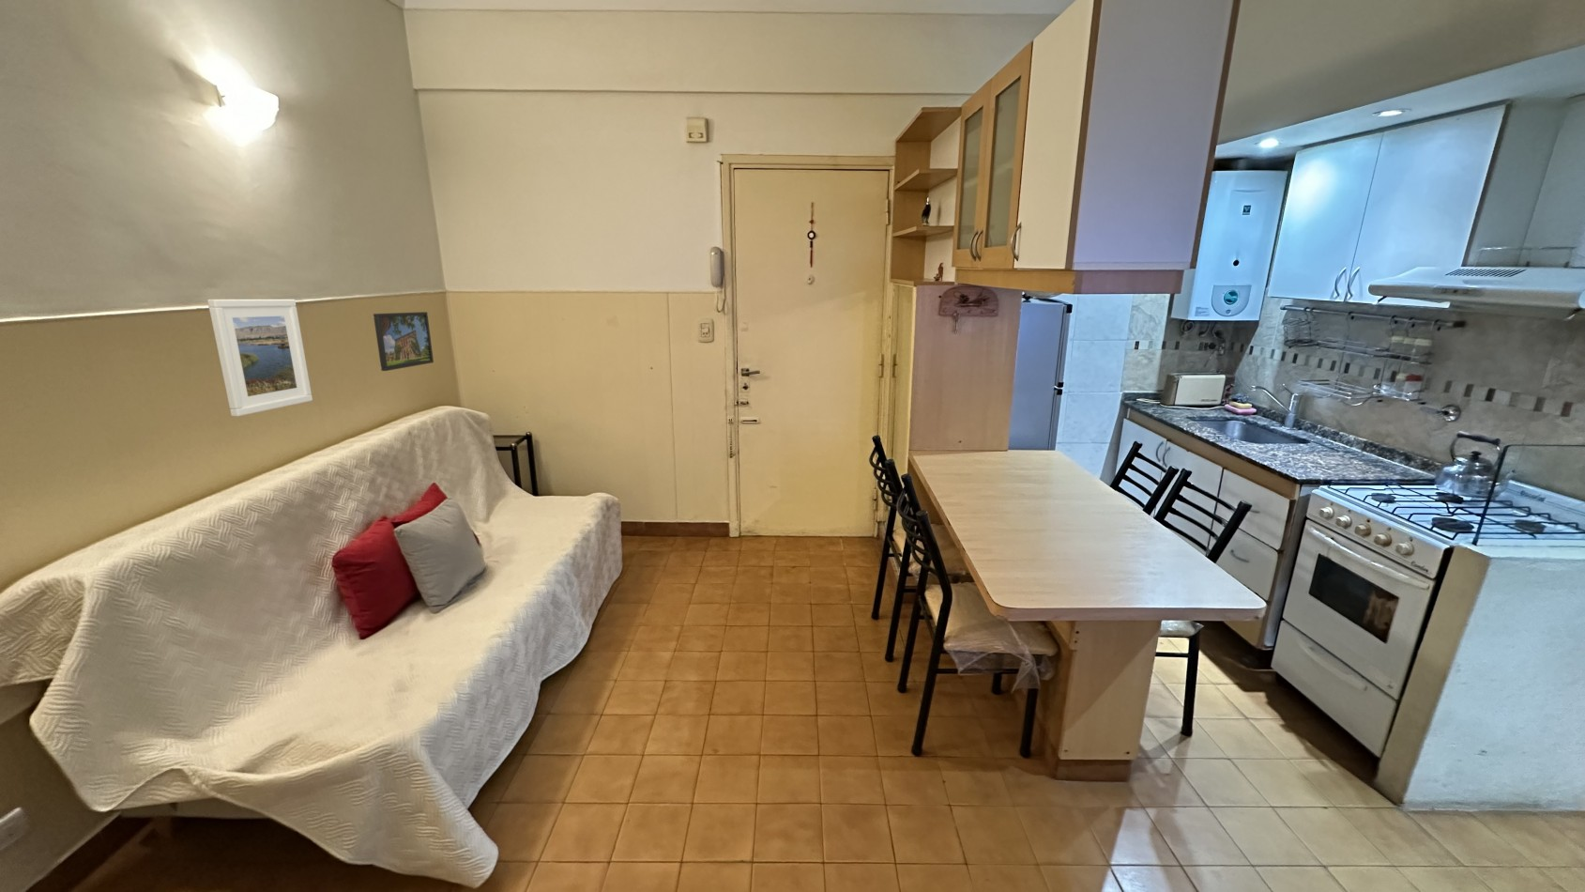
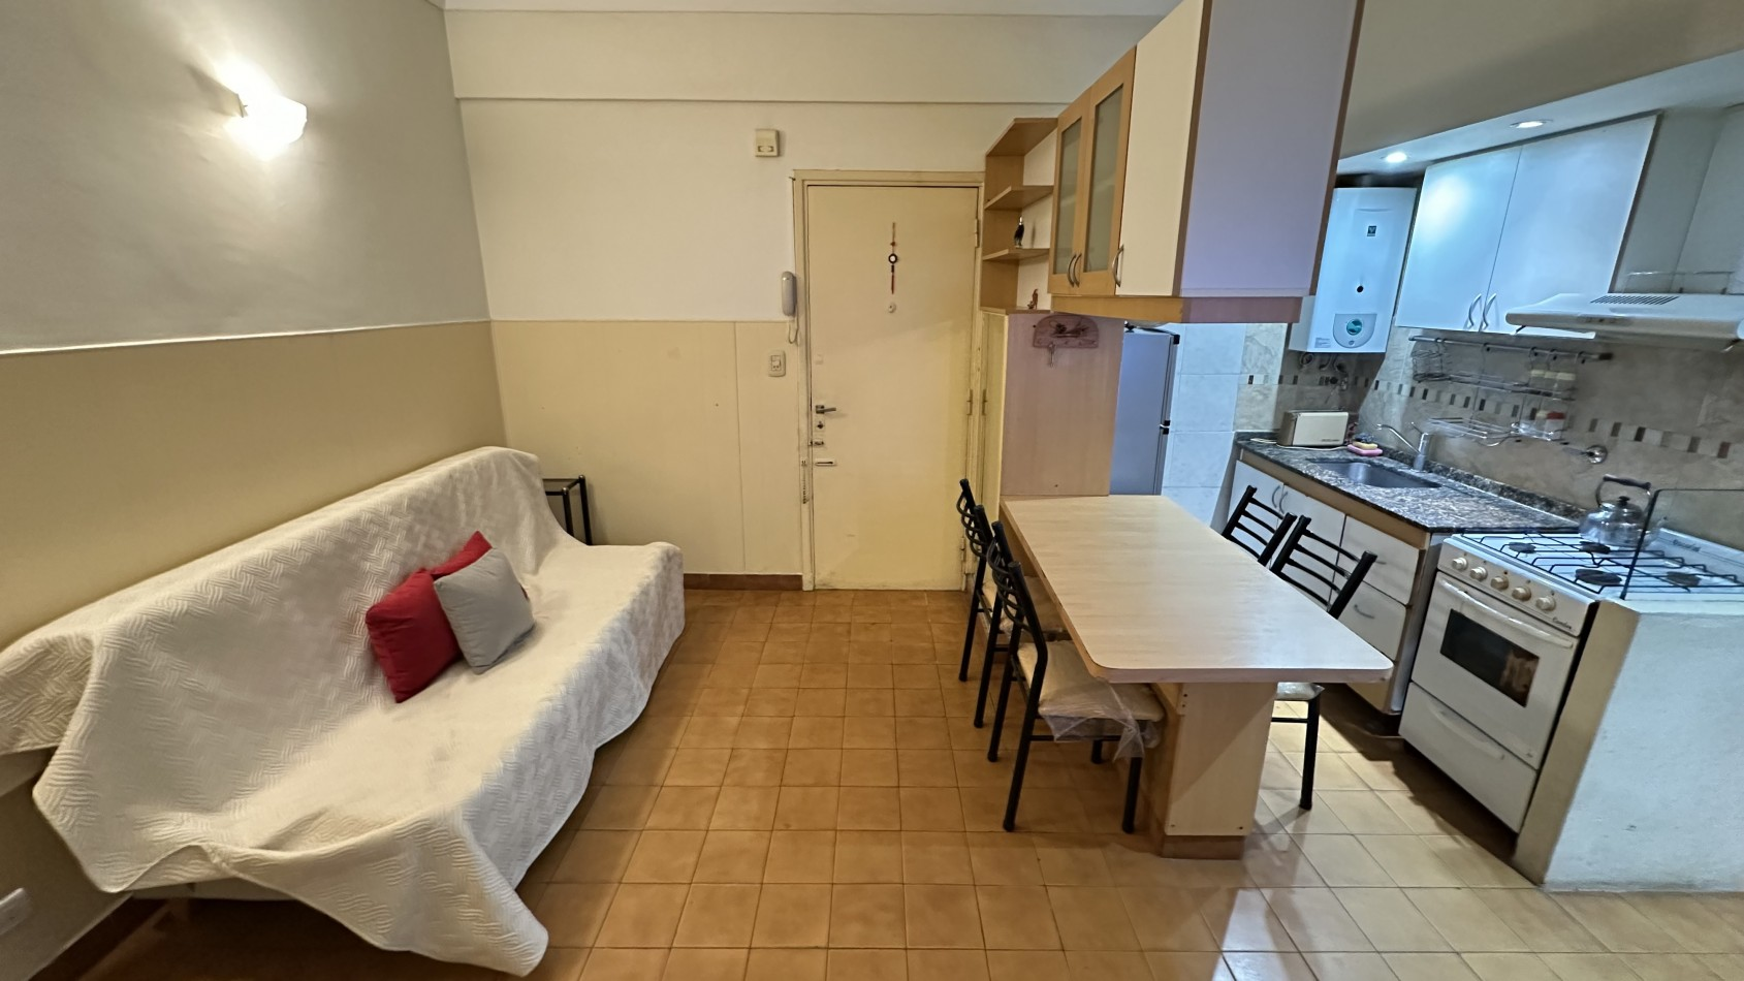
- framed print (265, 354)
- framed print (405, 340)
